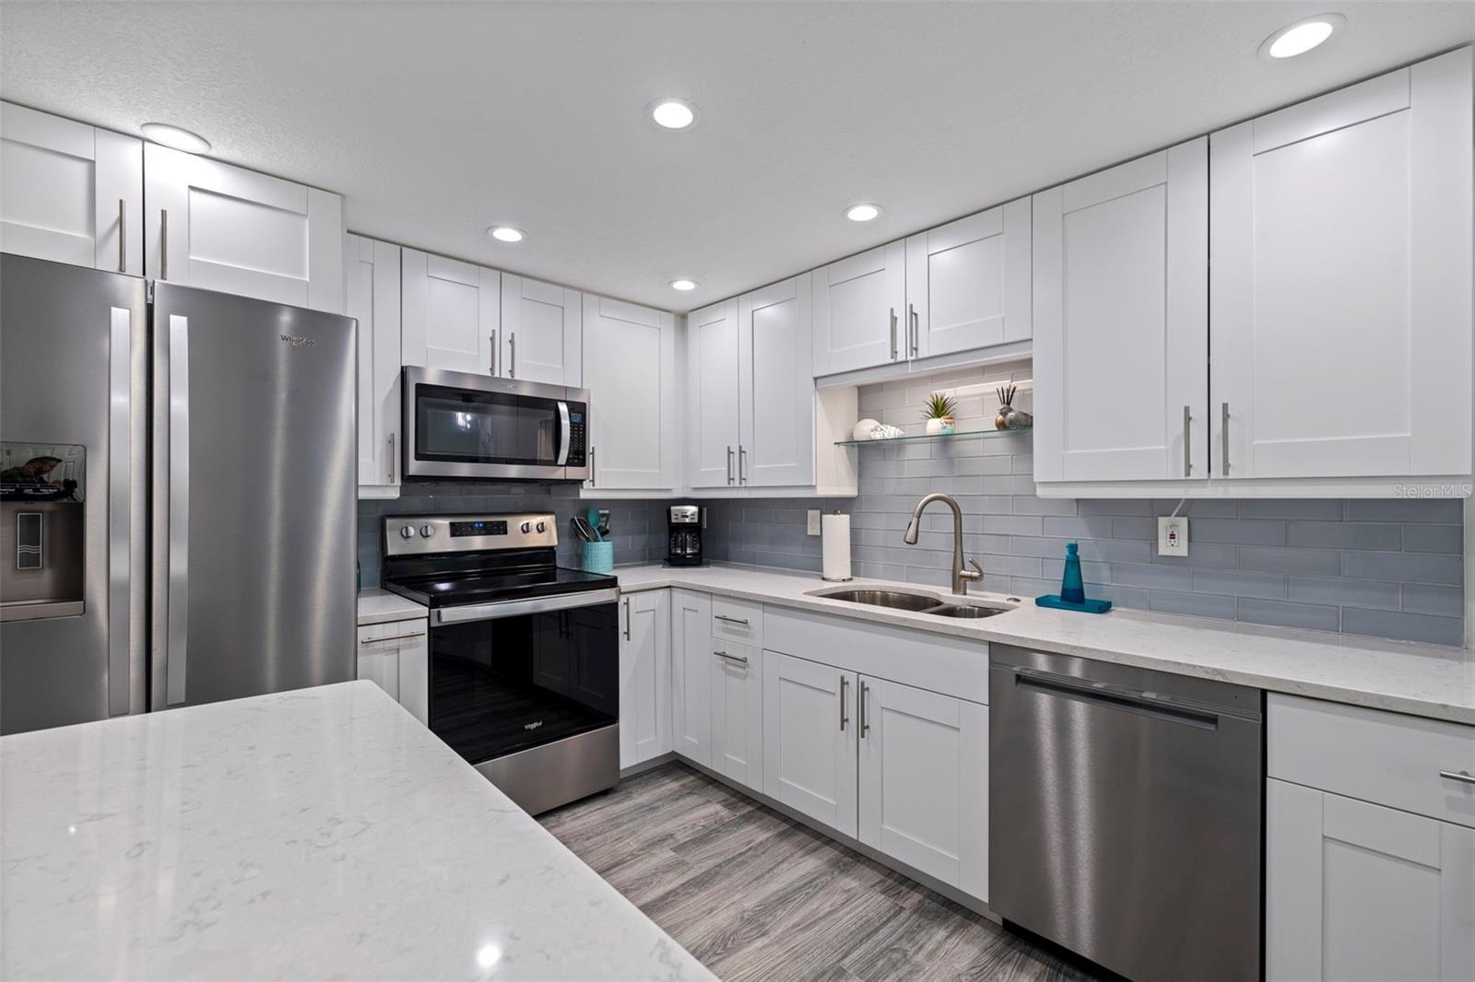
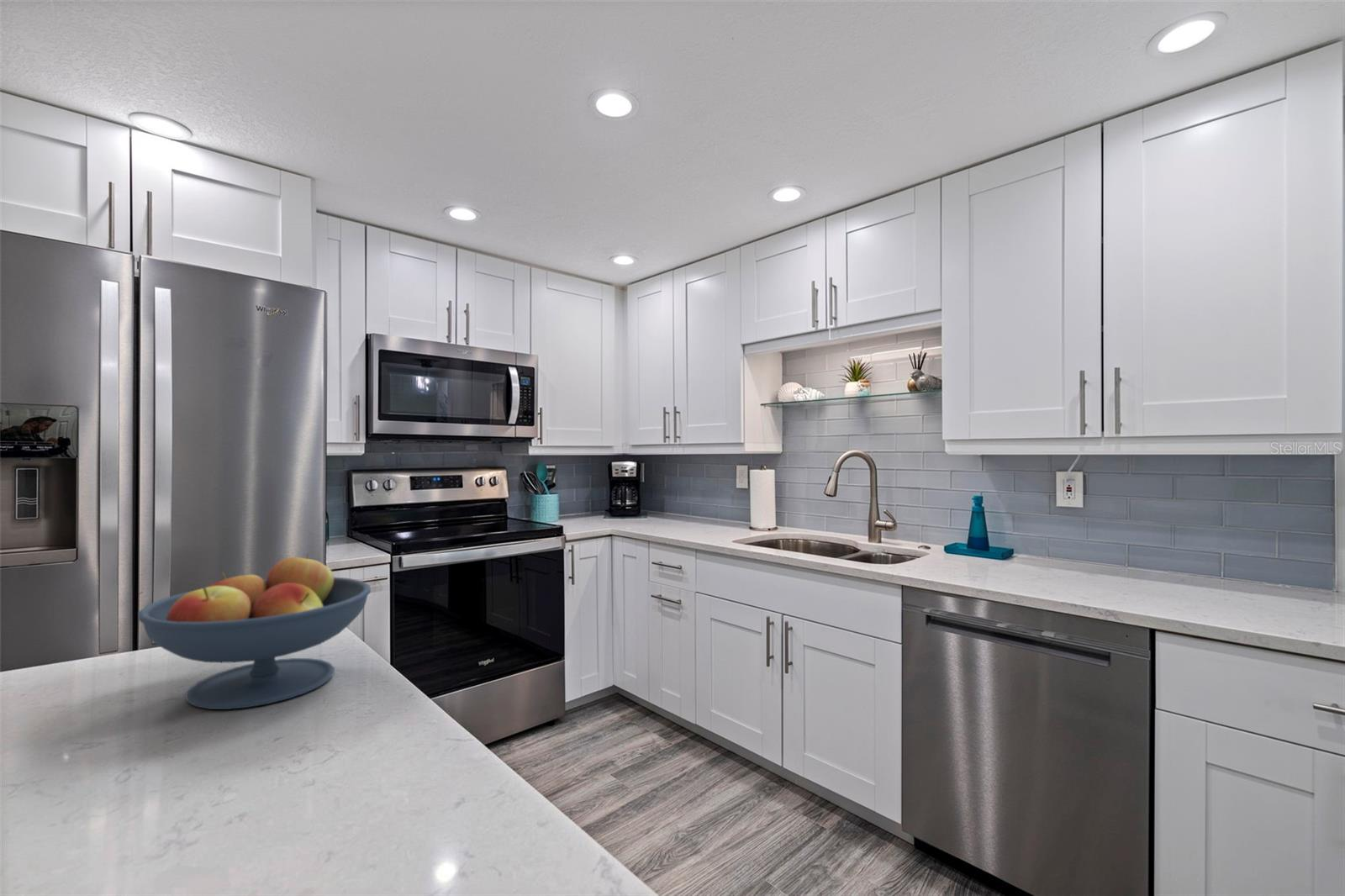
+ fruit bowl (264, 625)
